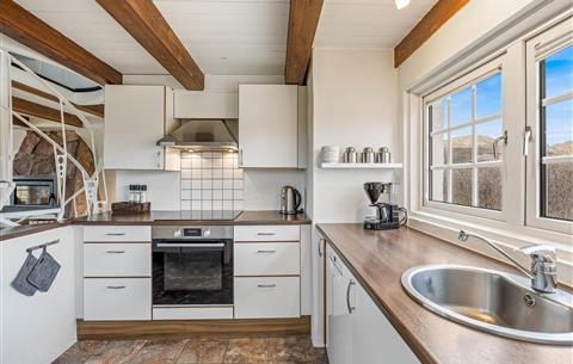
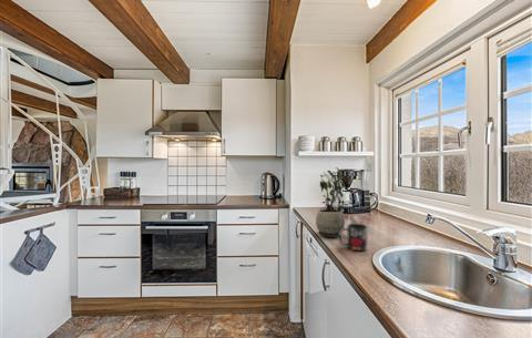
+ mug (352, 236)
+ potted plant (331, 201)
